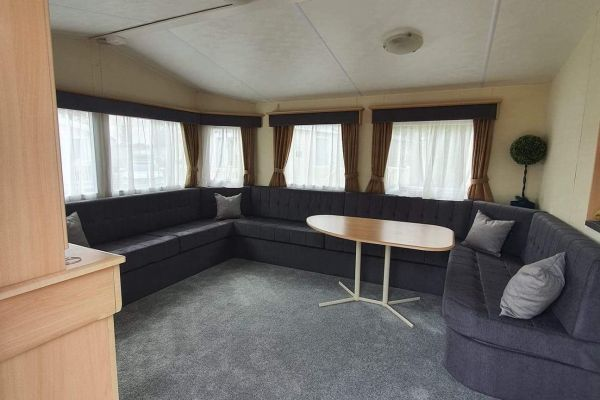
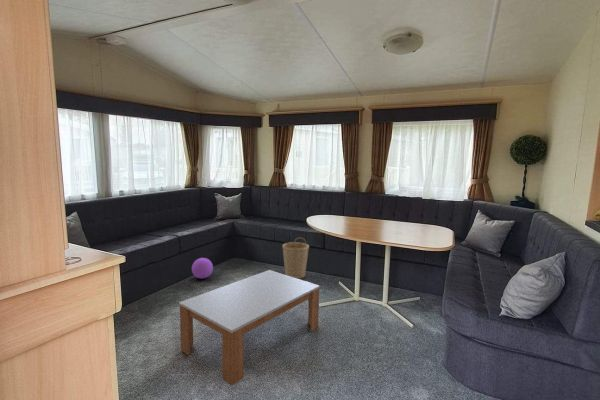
+ basket (295, 257)
+ ball (202, 268)
+ coffee table (254, 315)
